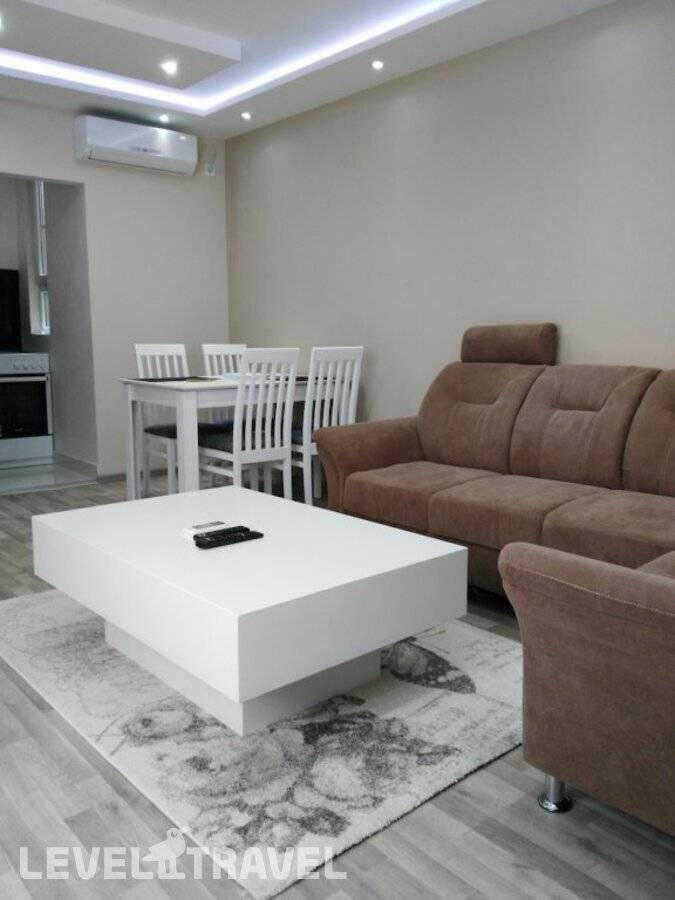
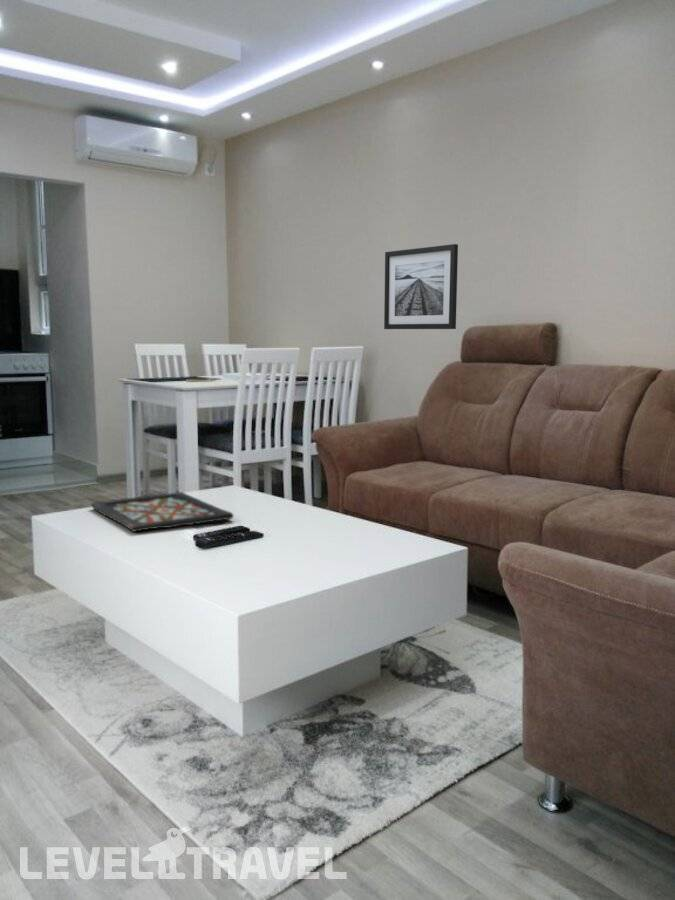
+ decorative tray (160, 510)
+ wall art (419, 289)
